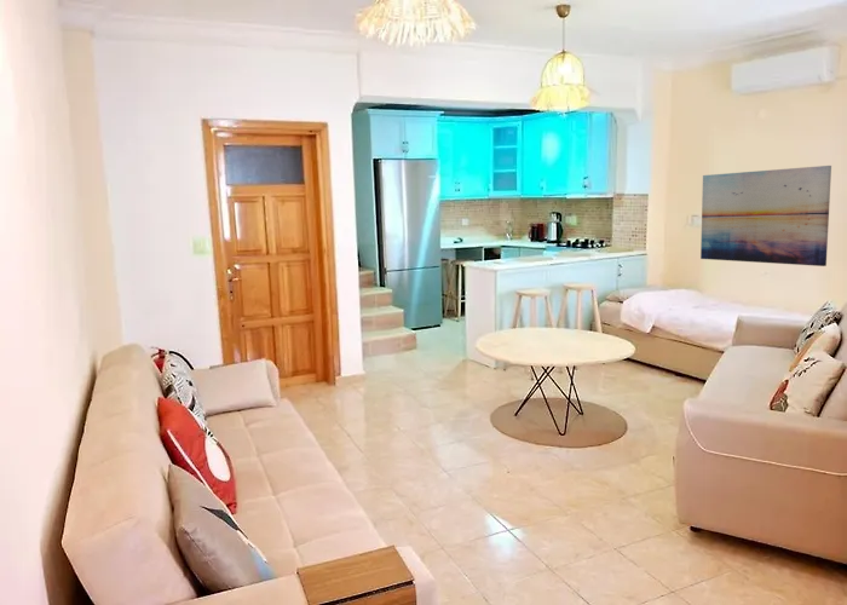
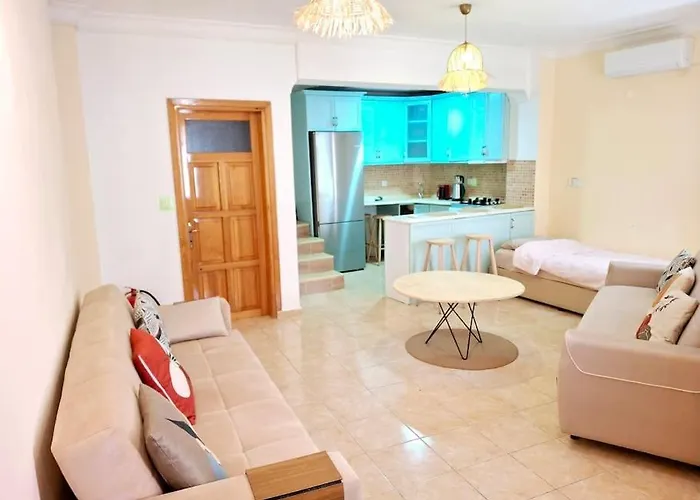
- wall art (759, 217)
